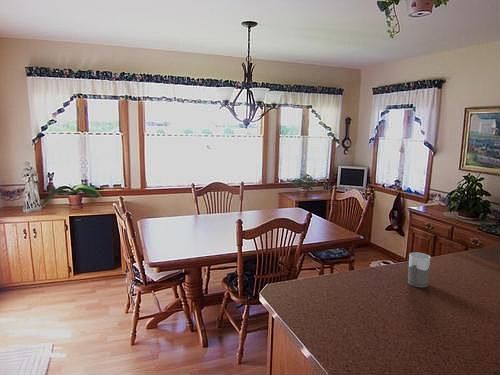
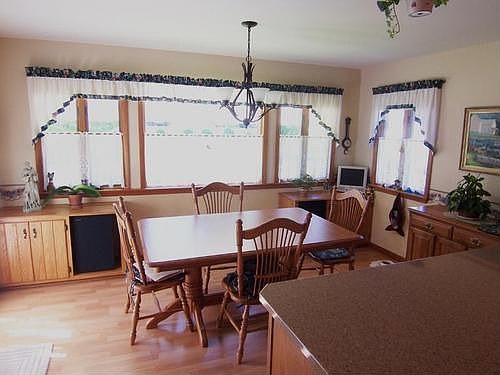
- mug (416, 270)
